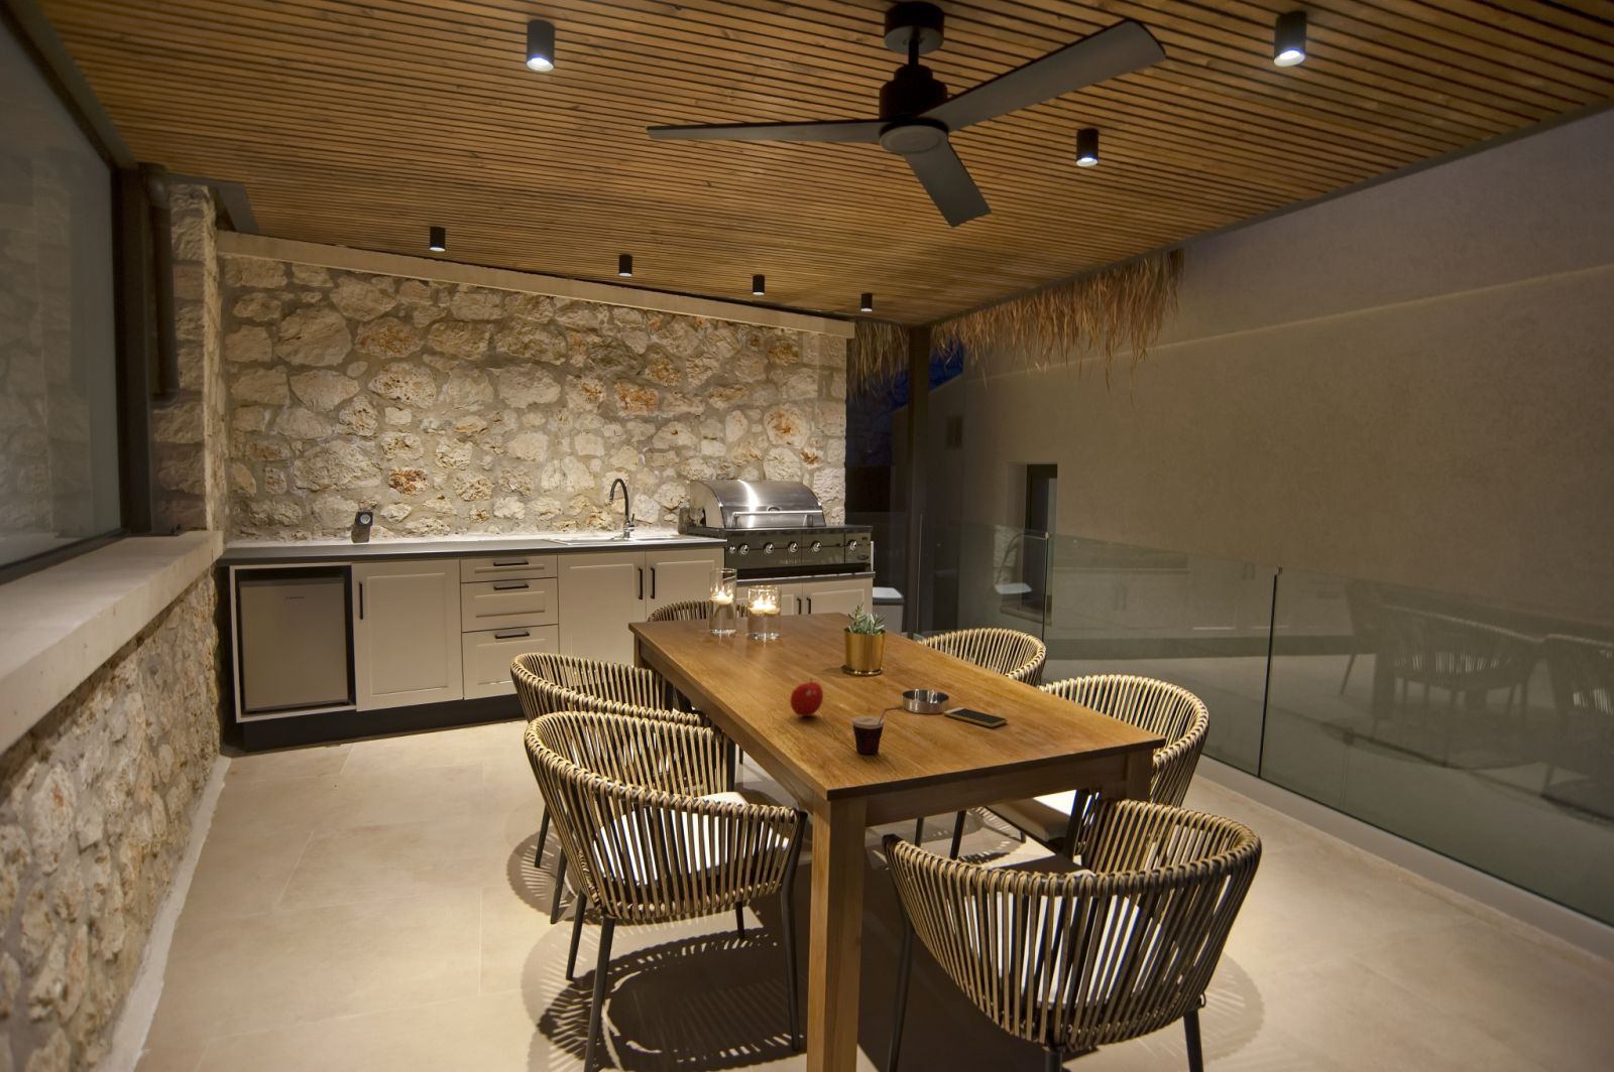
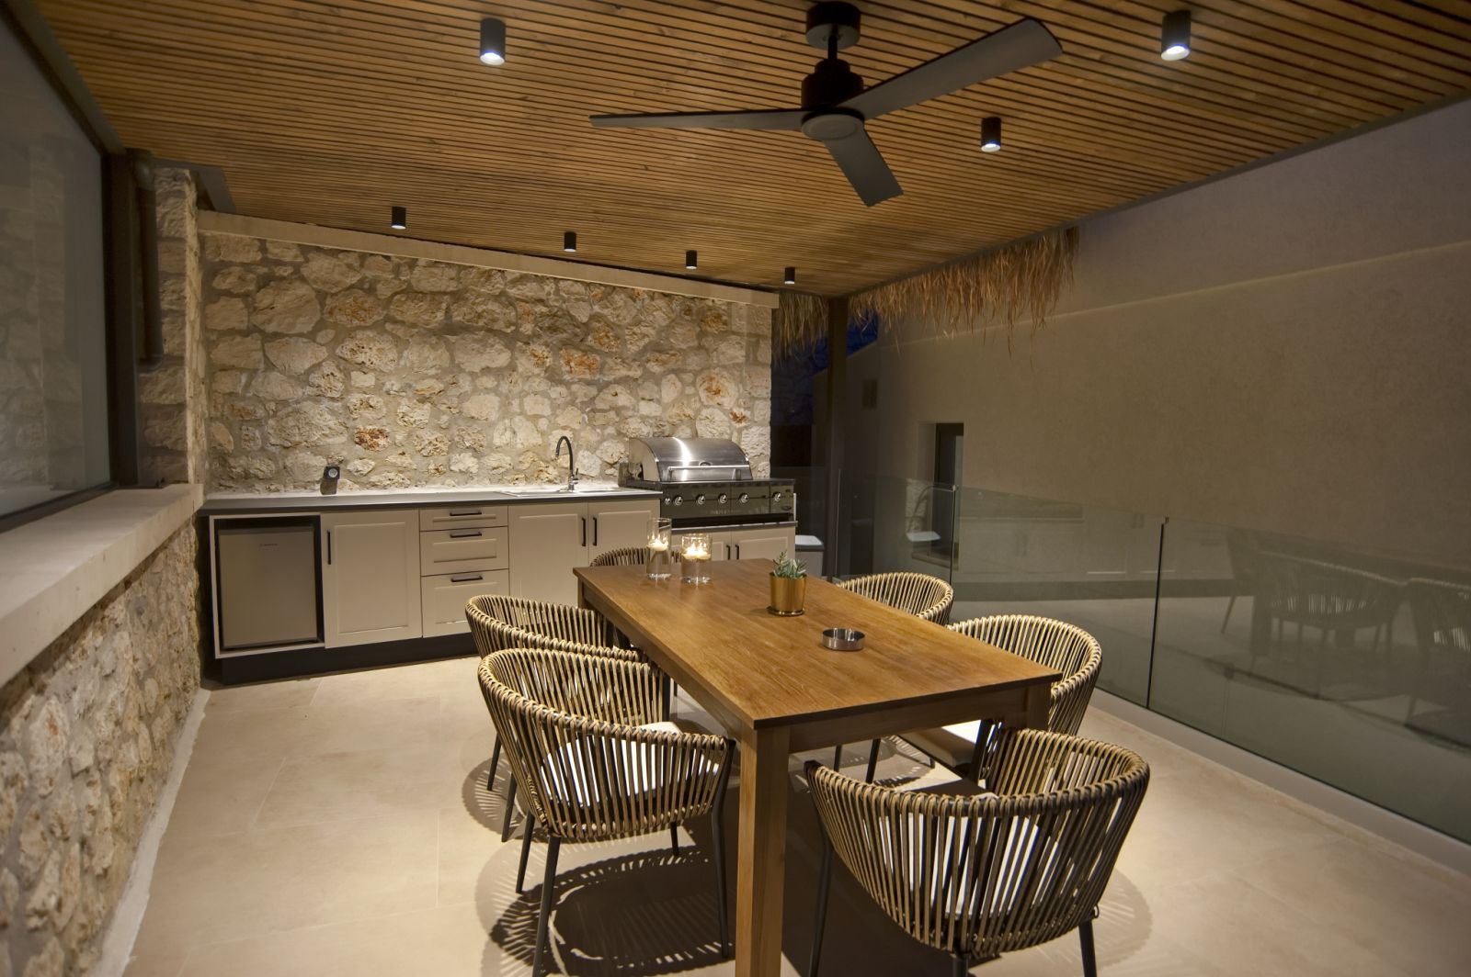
- fruit (806, 696)
- smartphone (975, 717)
- cup (878, 727)
